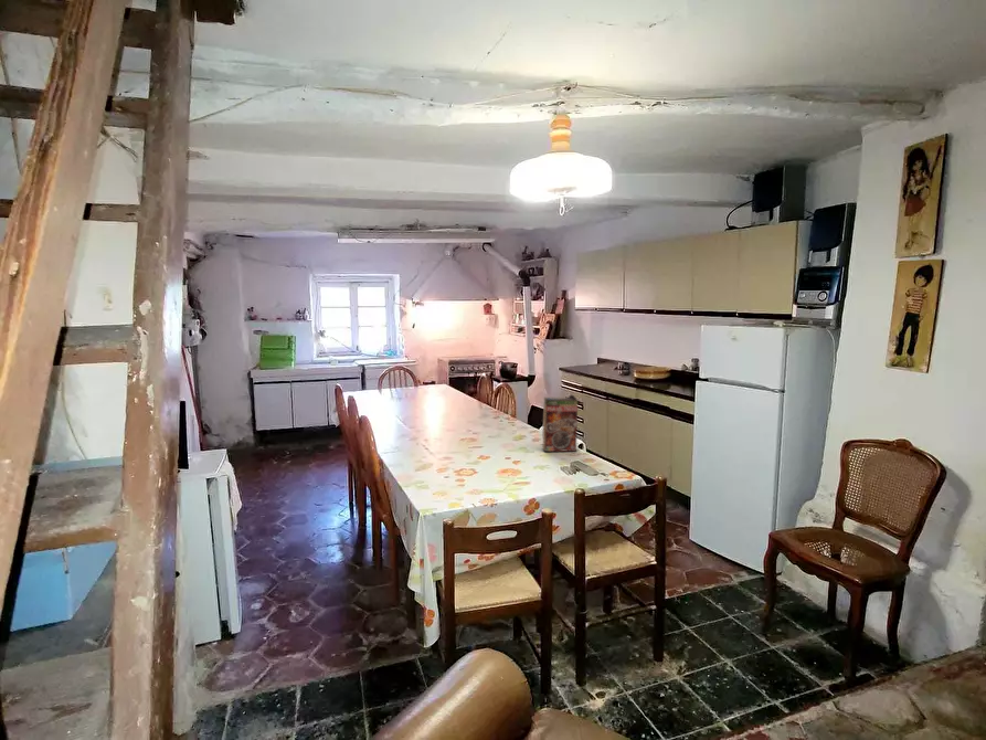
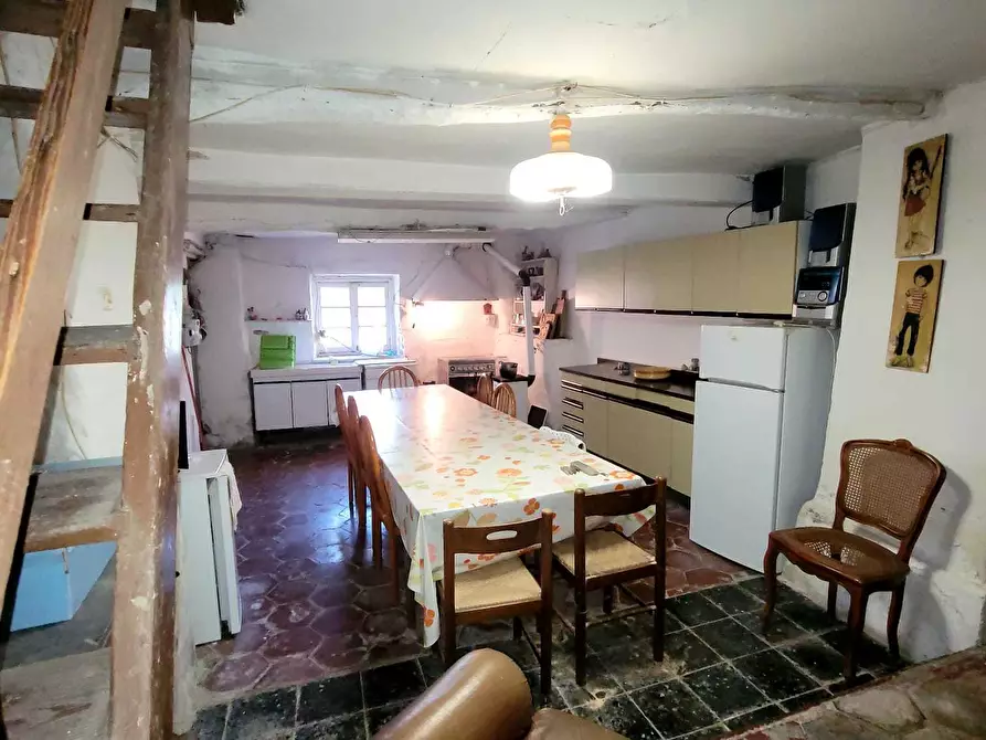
- cereal box (559, 422)
